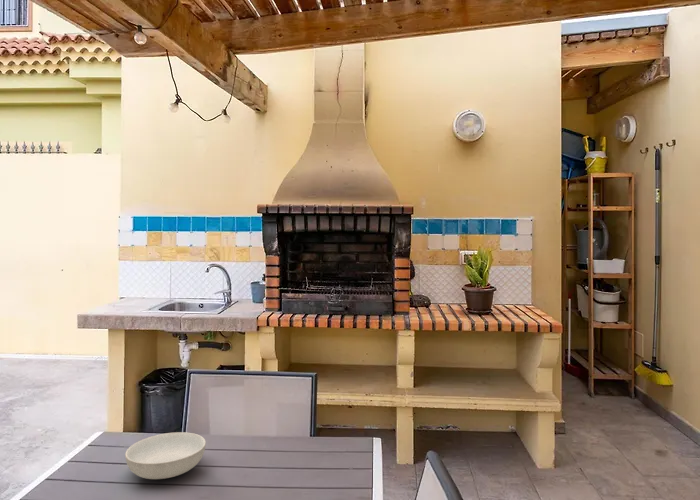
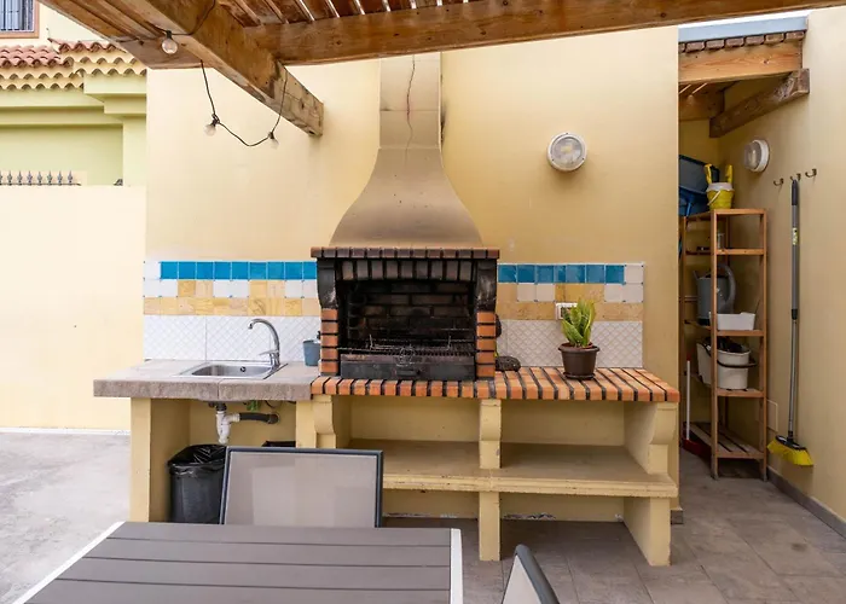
- serving bowl (166, 458)
